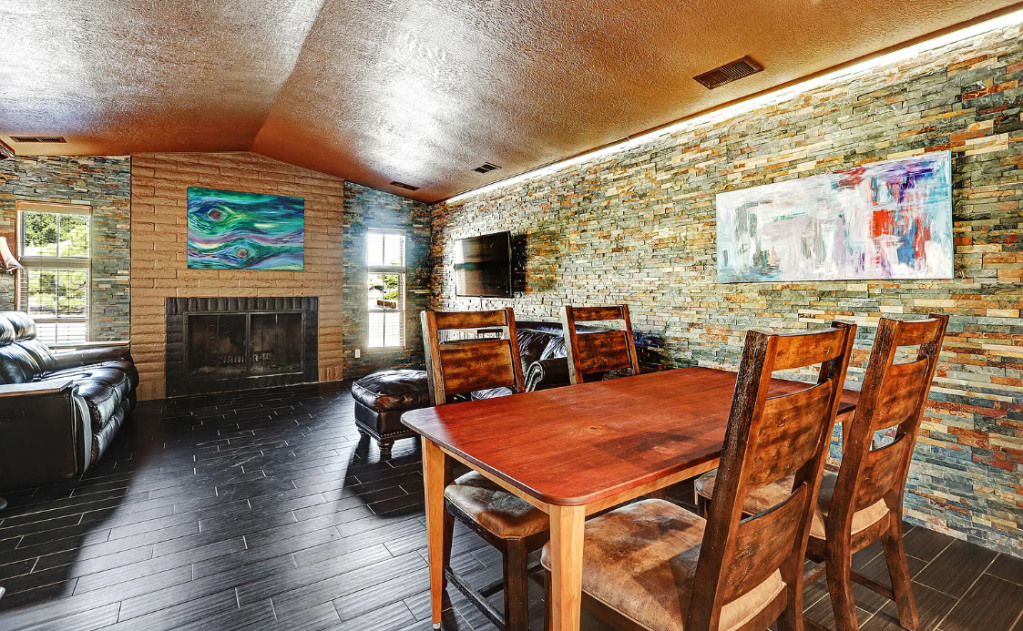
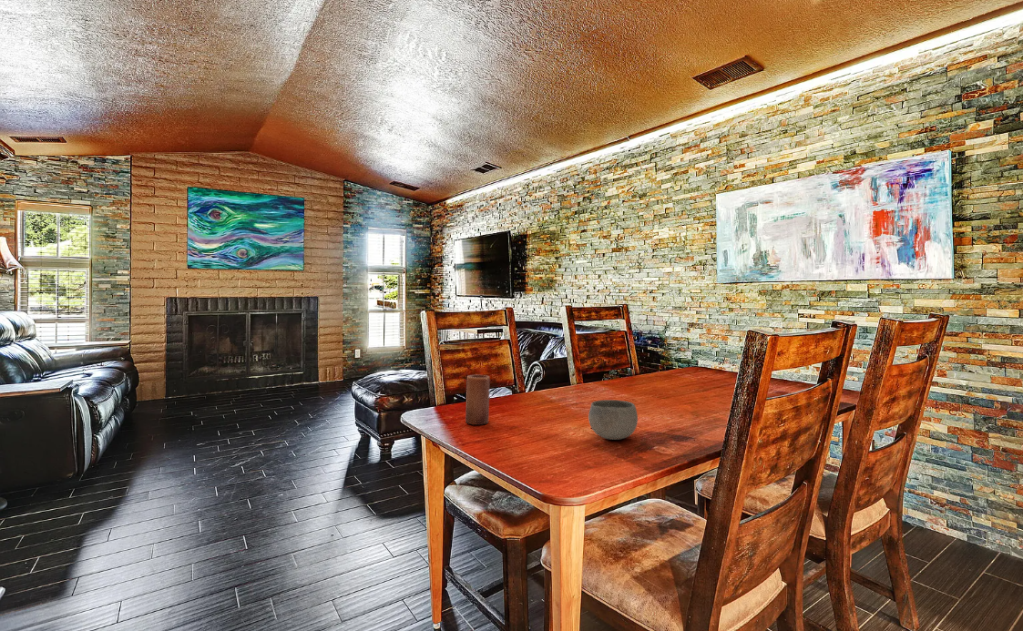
+ candle (477, 399)
+ bowl (612, 420)
